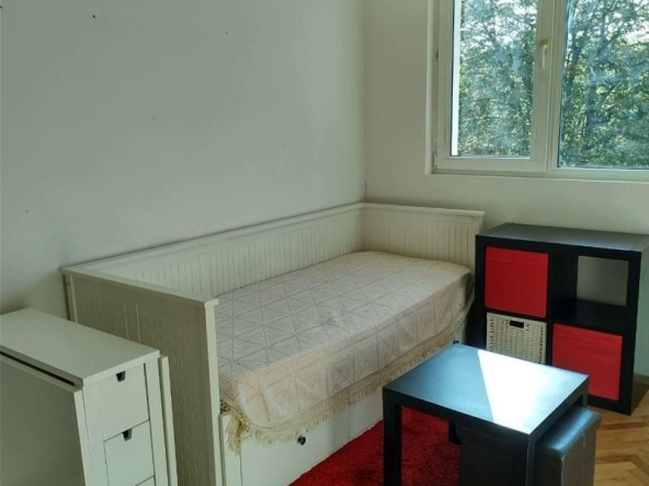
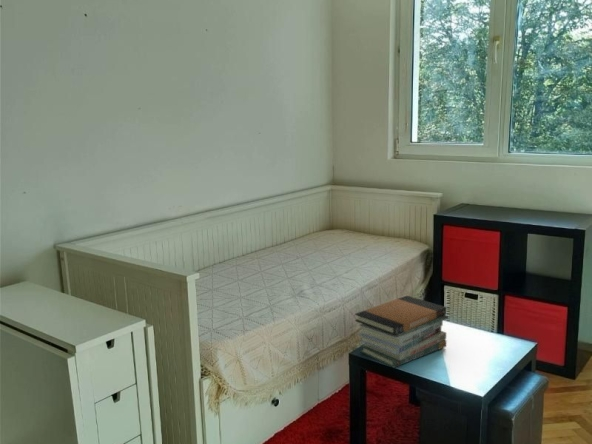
+ book stack (401, 330)
